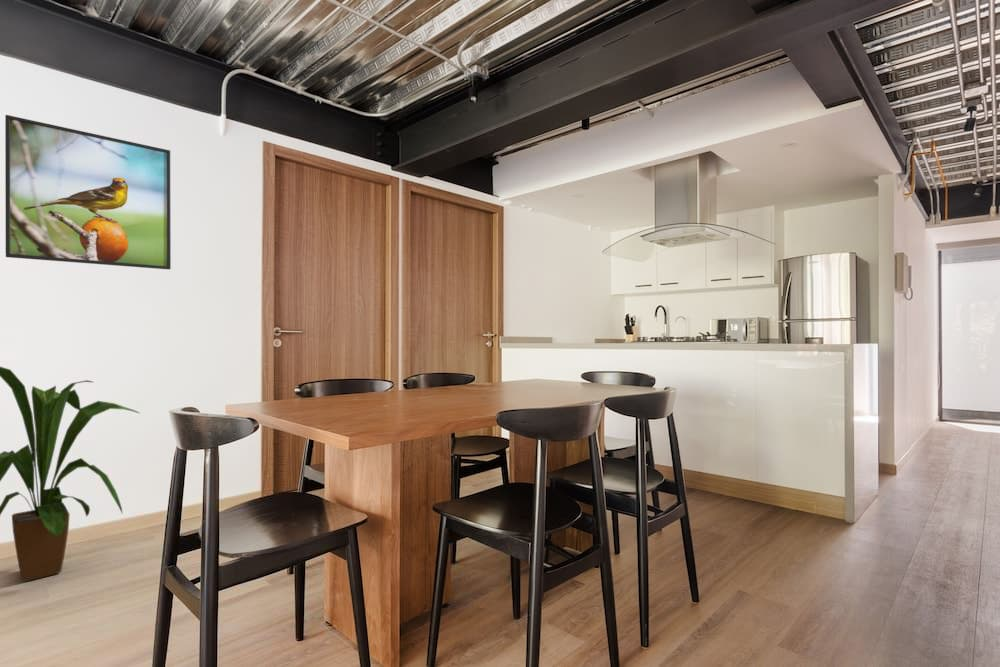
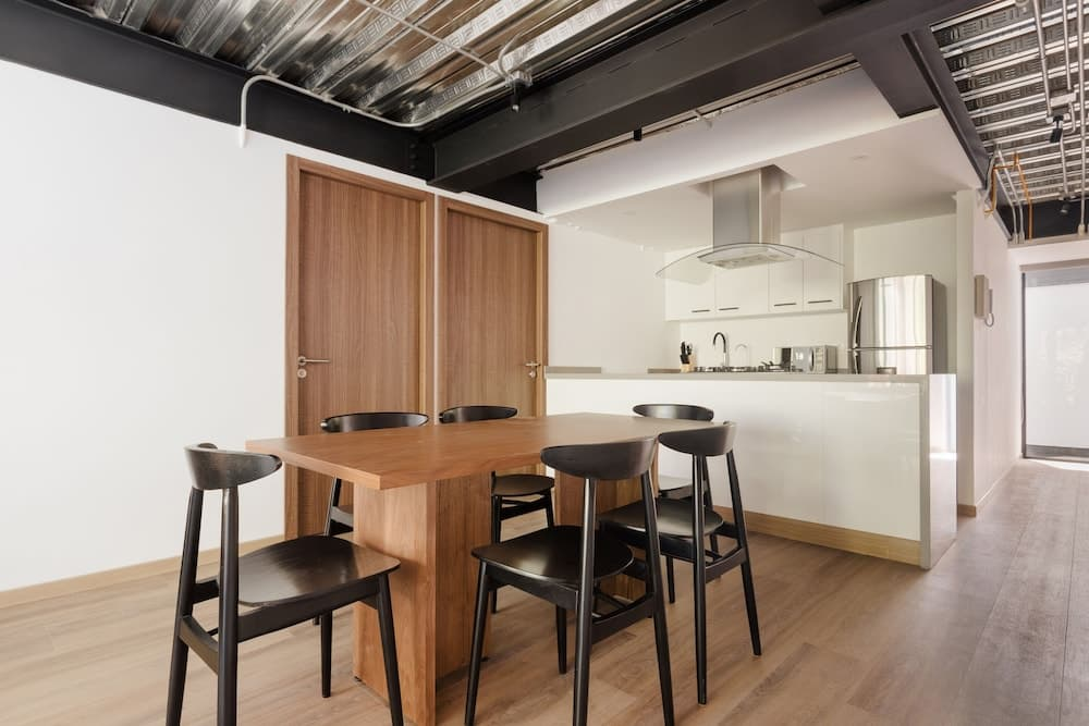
- house plant (67, 464)
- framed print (95, 199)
